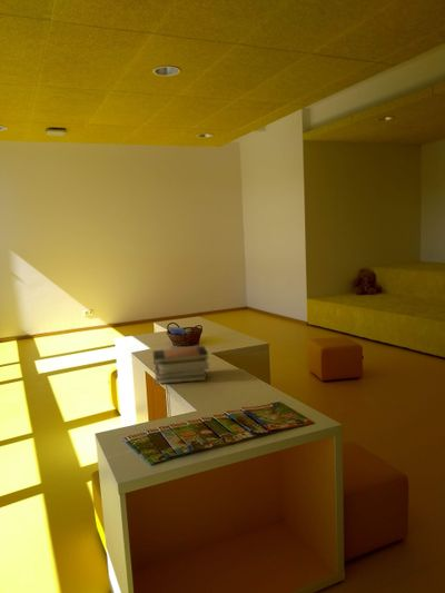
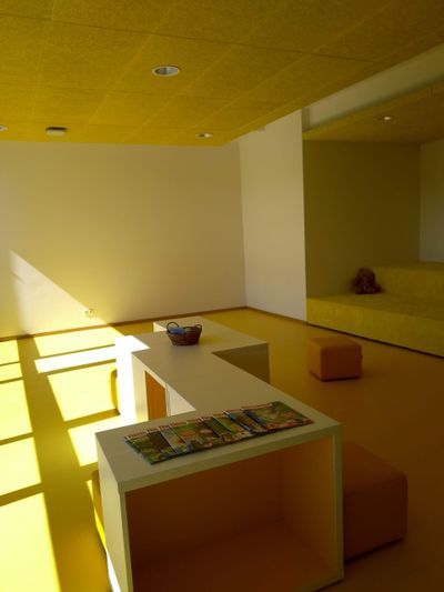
- book stack (180, 365)
